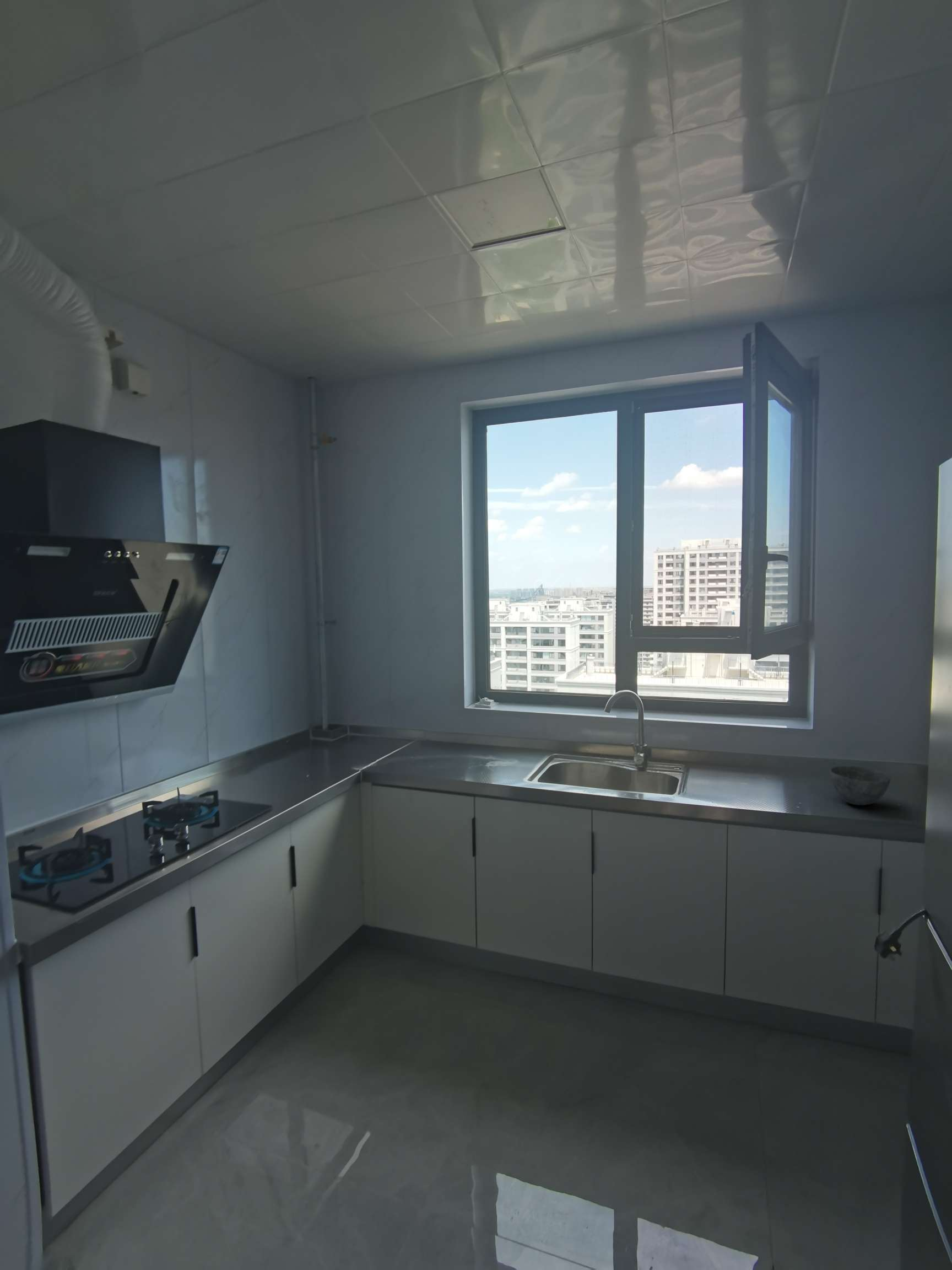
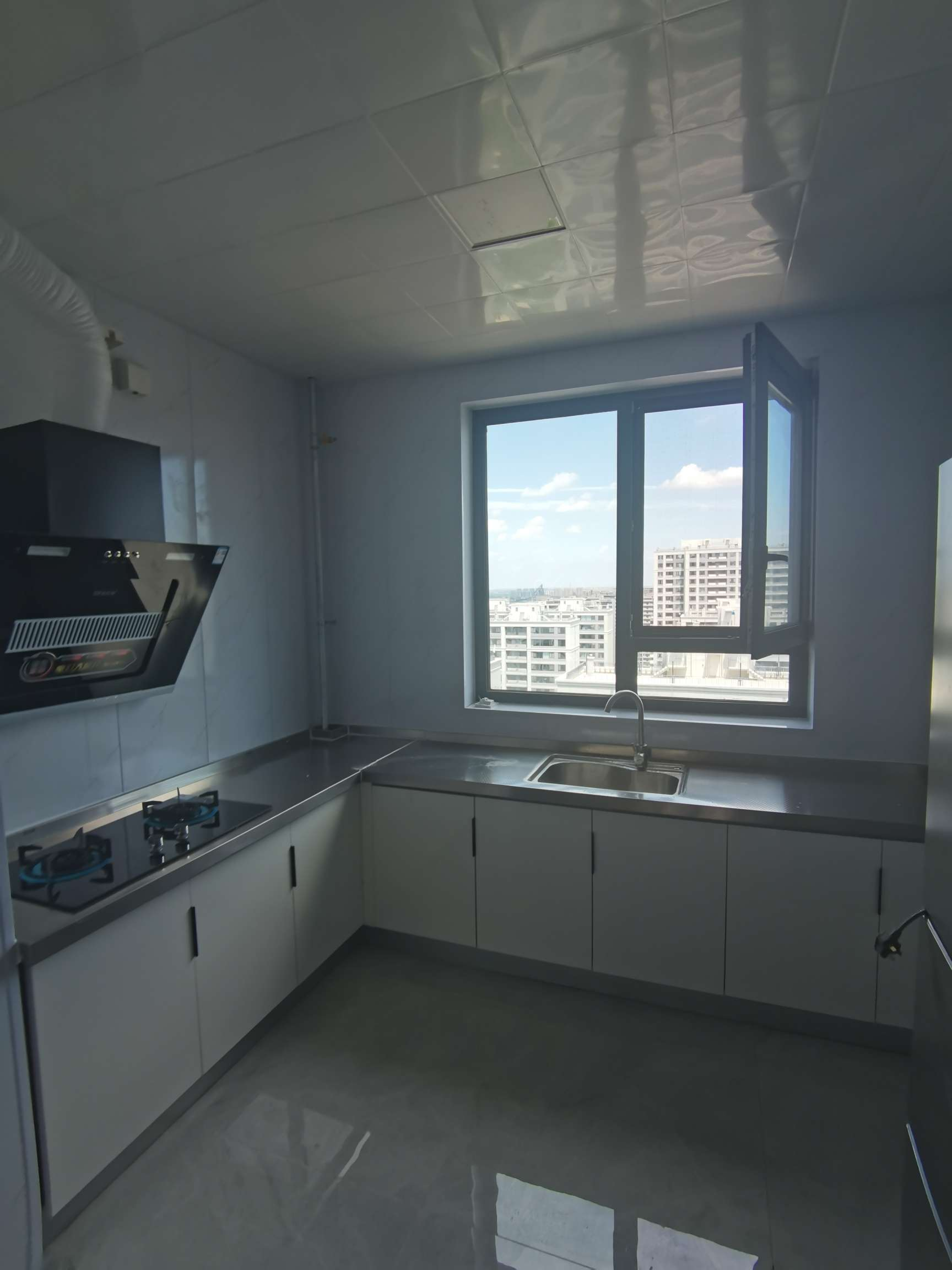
- bowl (859, 788)
